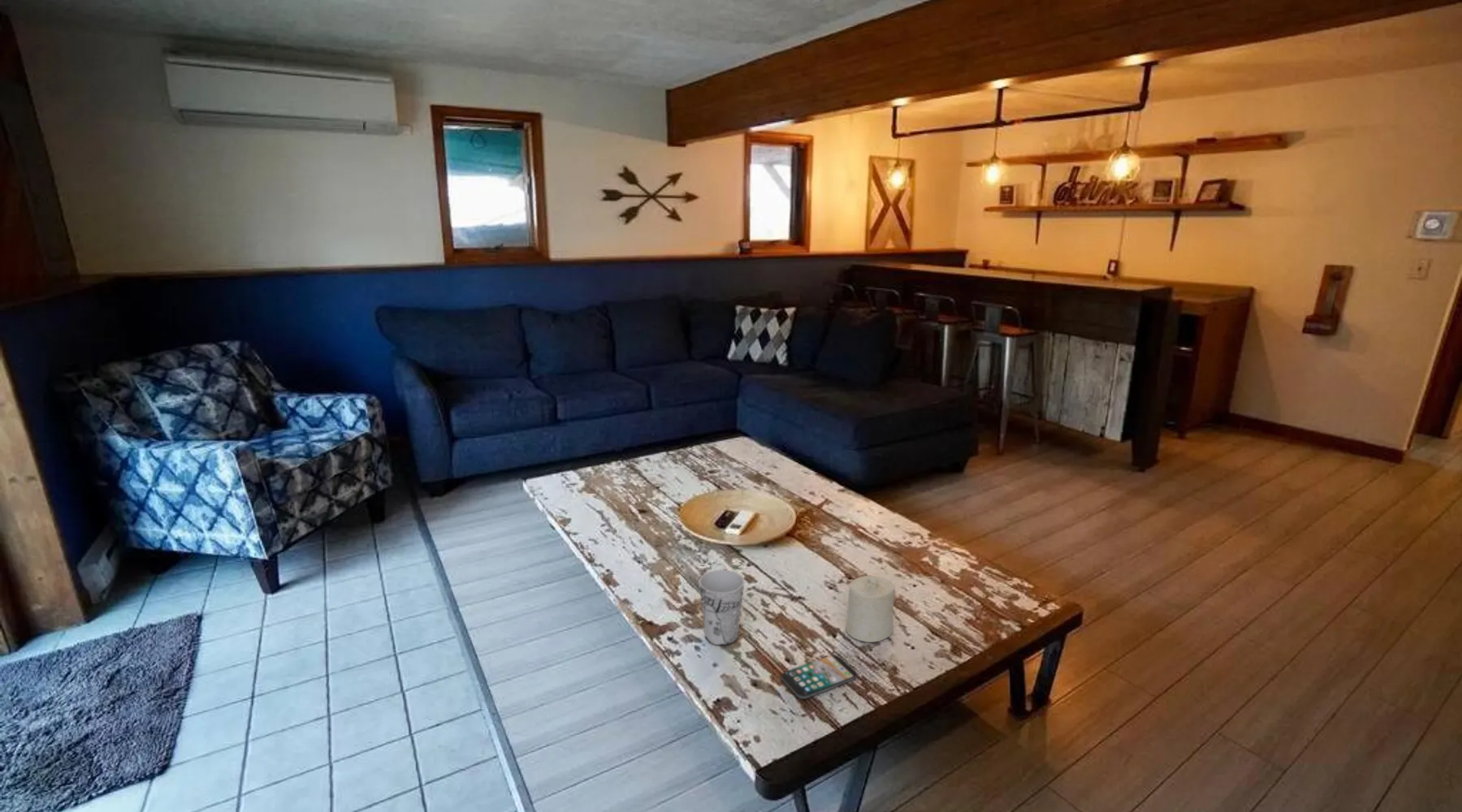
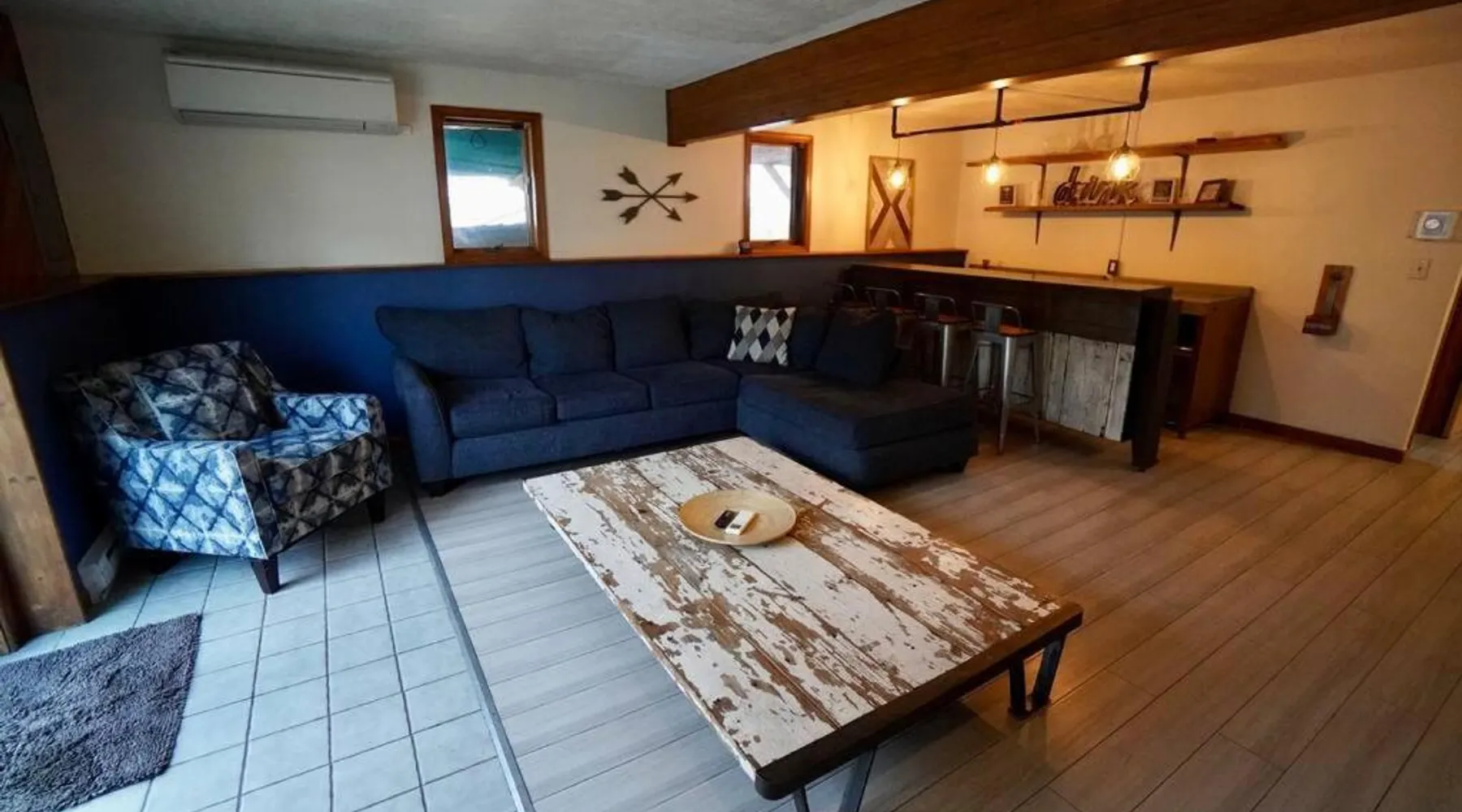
- smartphone (819, 676)
- cup (721, 608)
- candle (871, 603)
